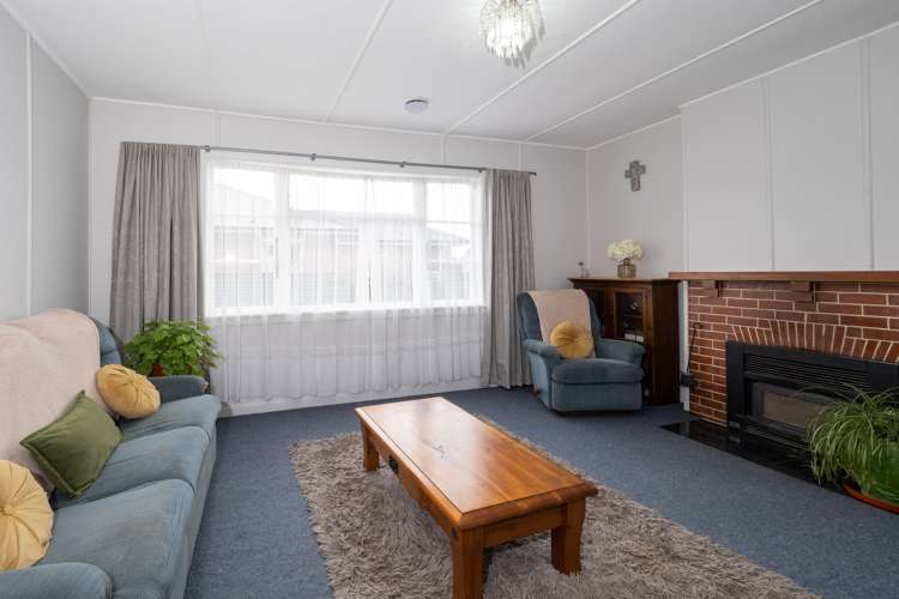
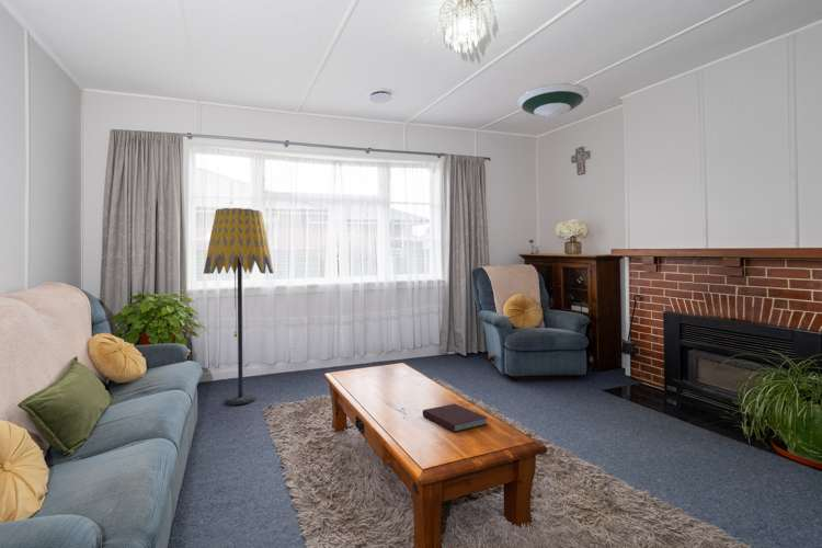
+ notebook (454, 416)
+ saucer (551, 106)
+ floor lamp (239, 306)
